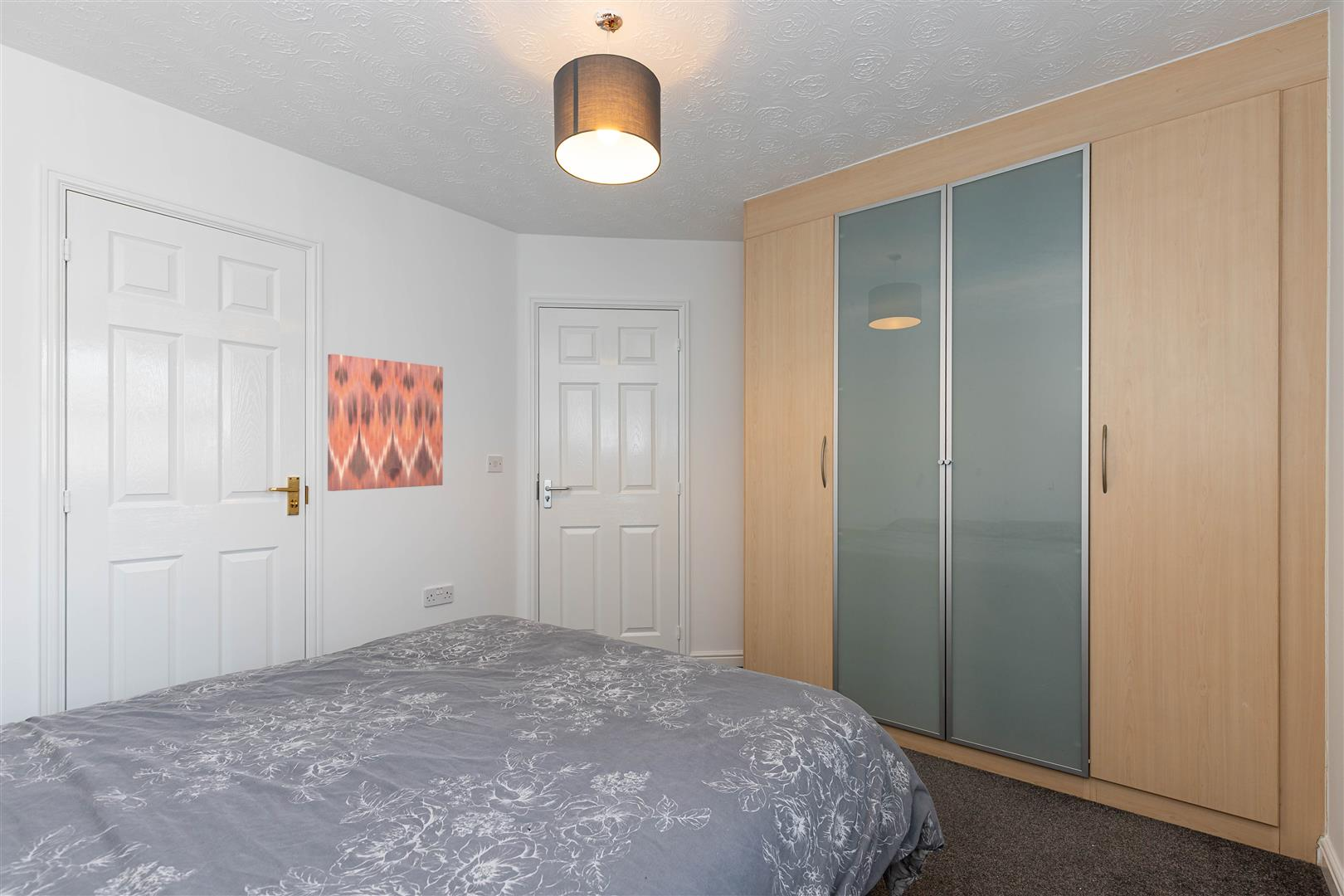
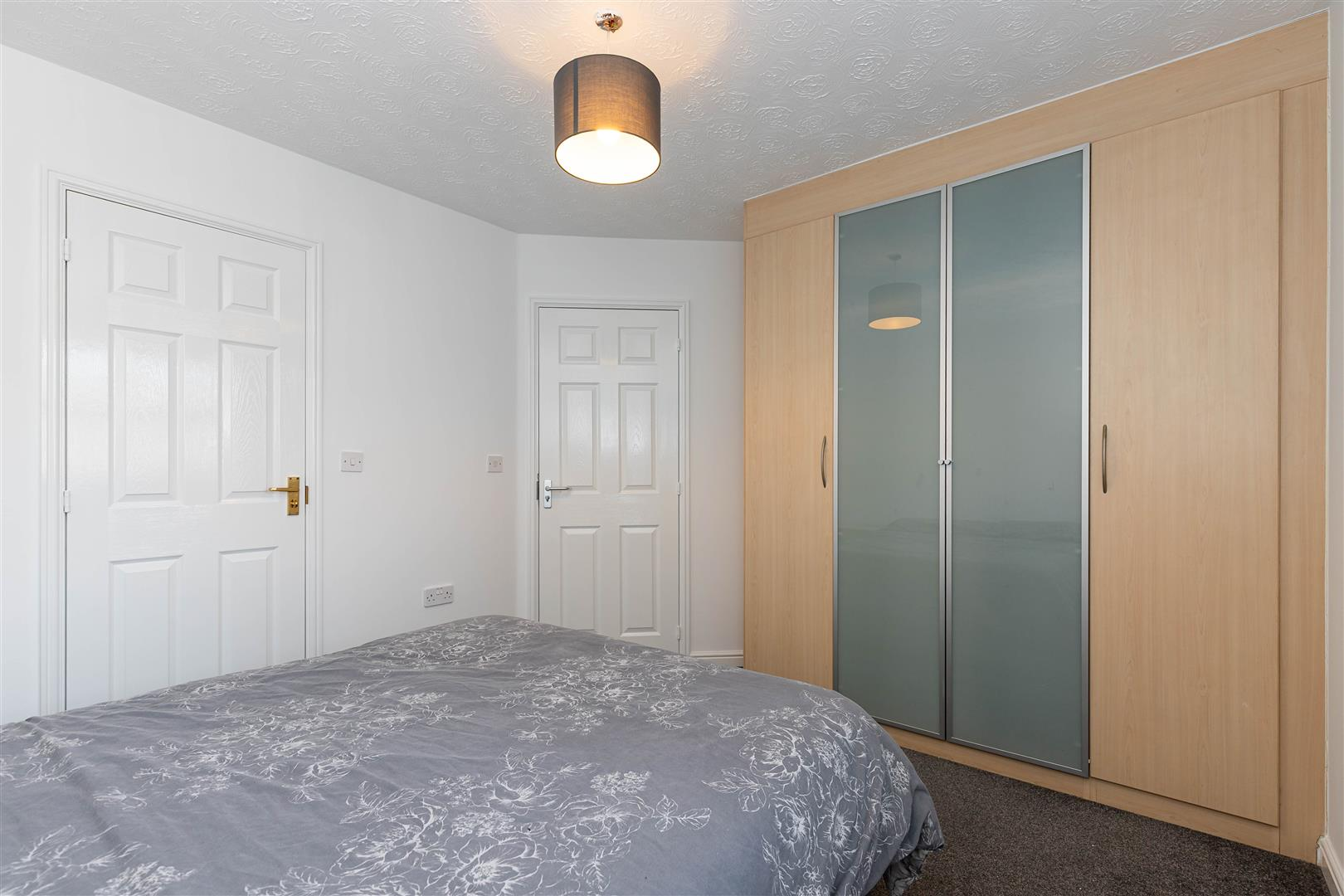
- wall art (389, 424)
